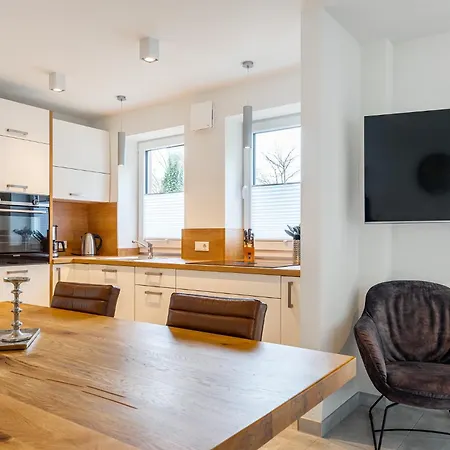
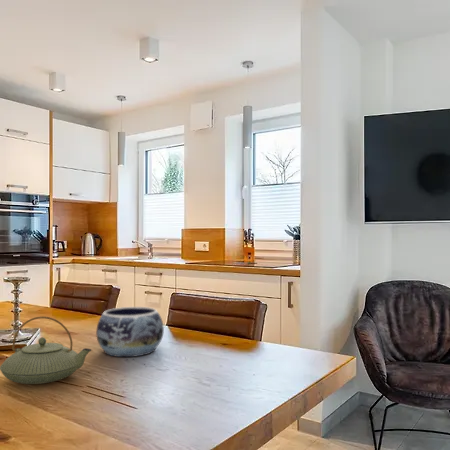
+ teapot (47, 346)
+ decorative bowl (130, 330)
